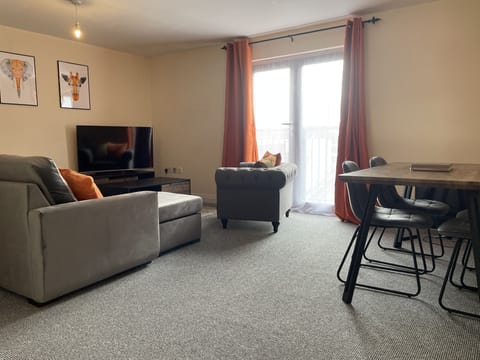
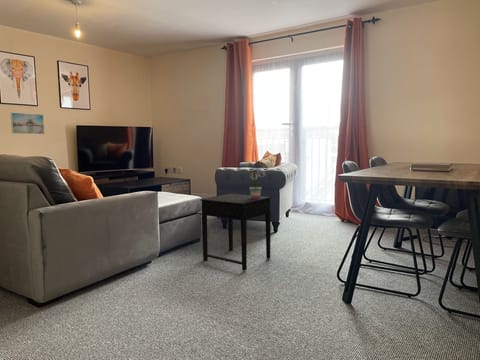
+ side table (232, 228)
+ potted plant (257, 178)
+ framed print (28, 123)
